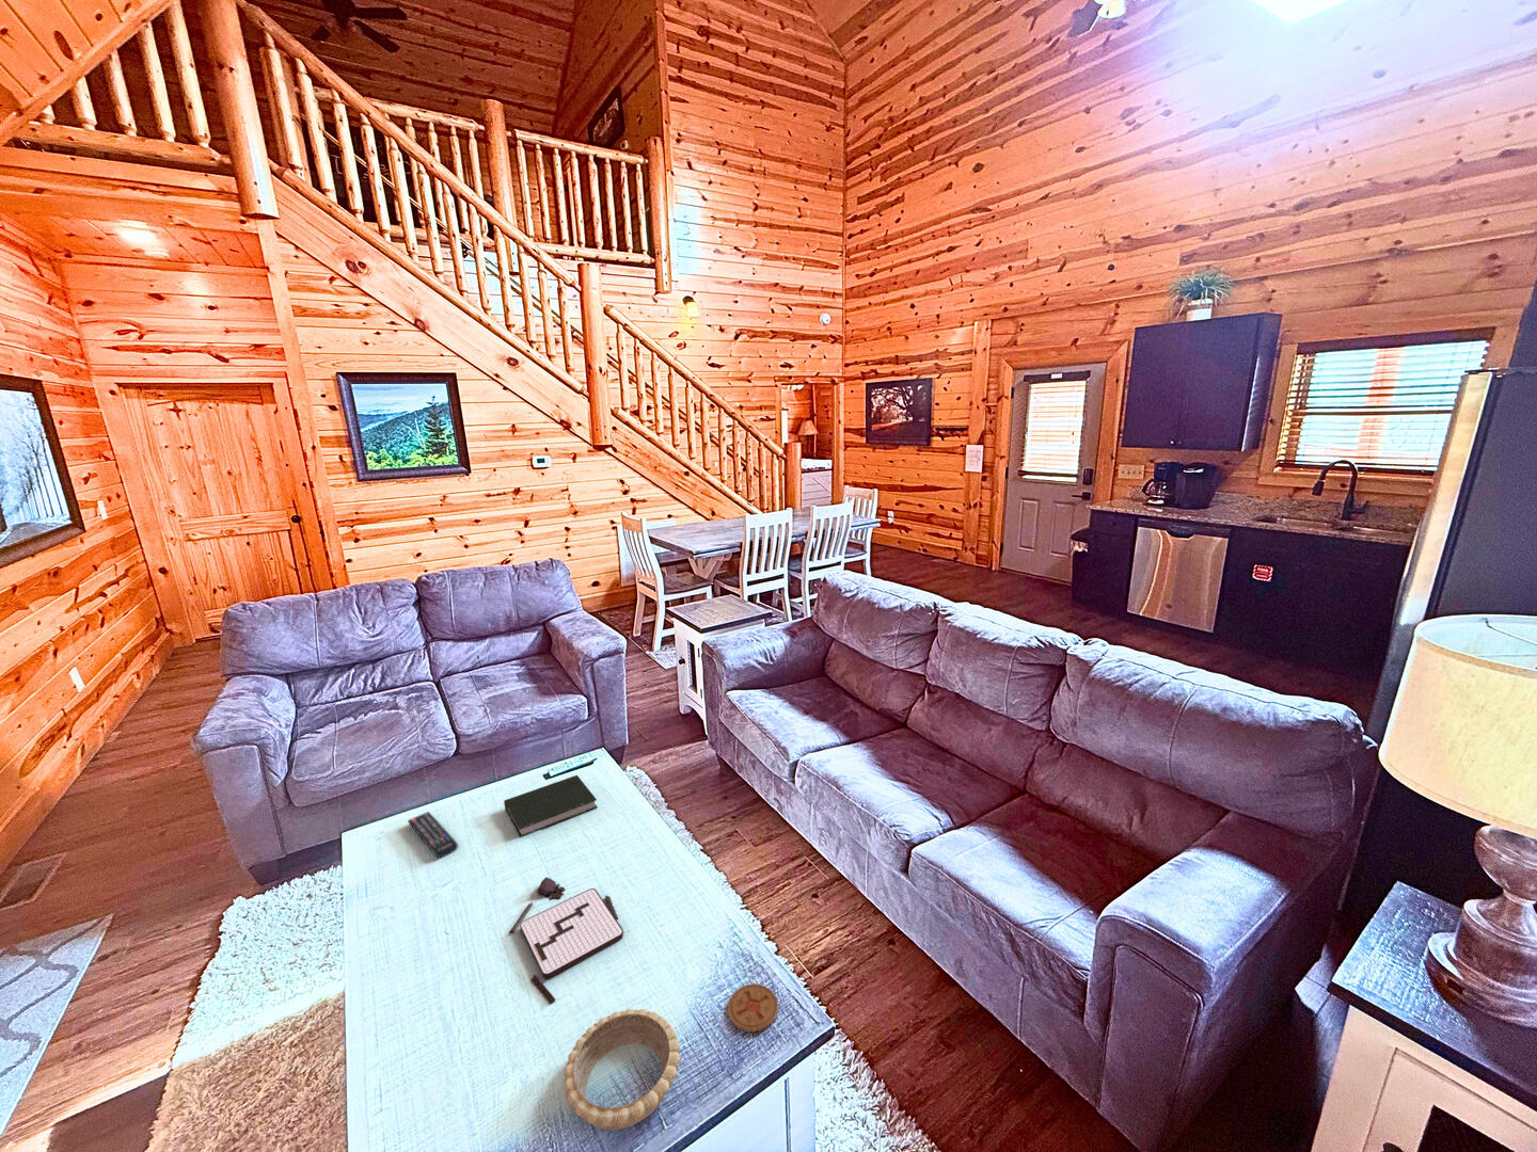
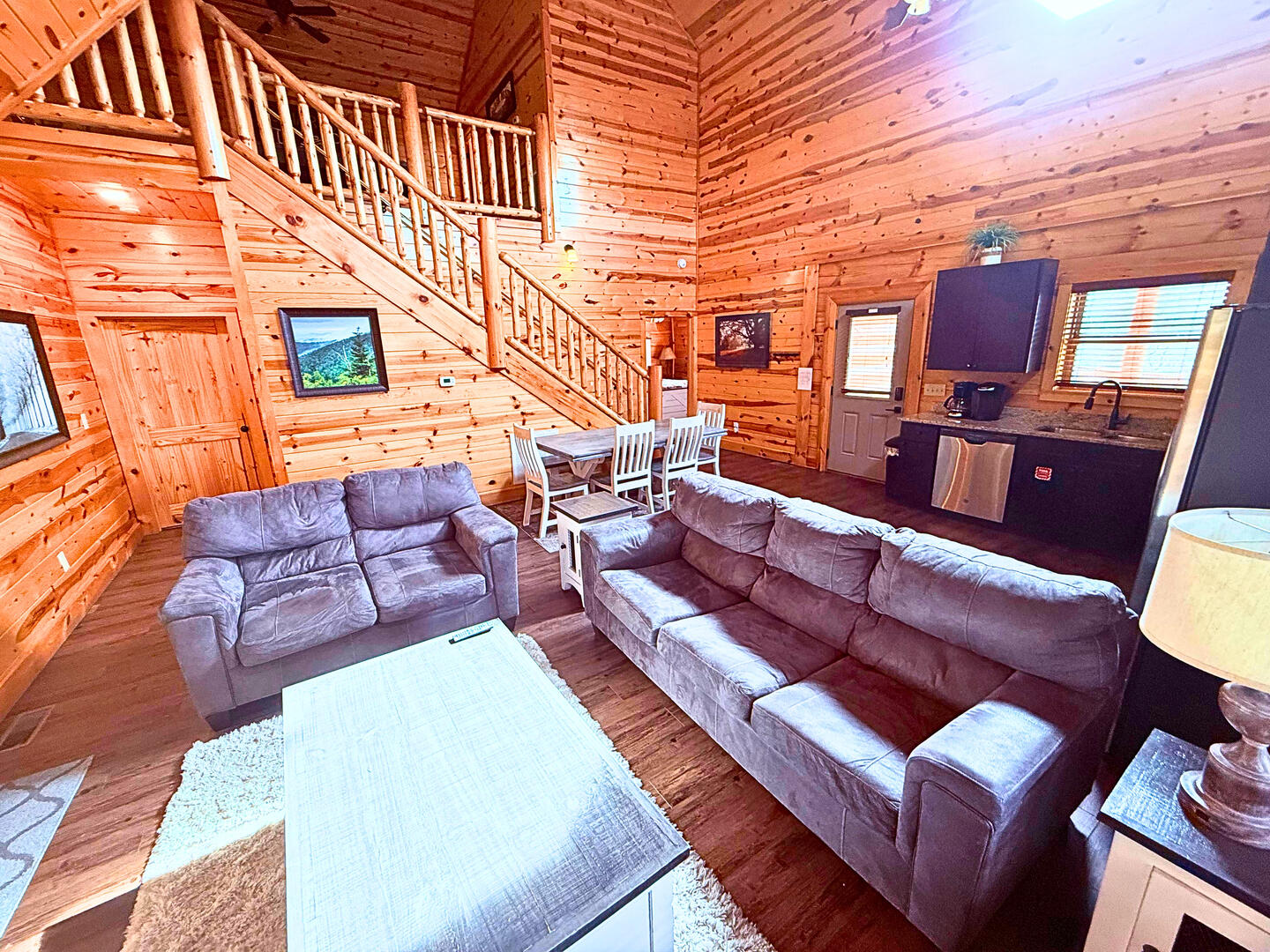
- coaster (753, 1007)
- board game (566, 922)
- remote control (431, 833)
- decorative bowl (610, 1049)
- book (549, 803)
